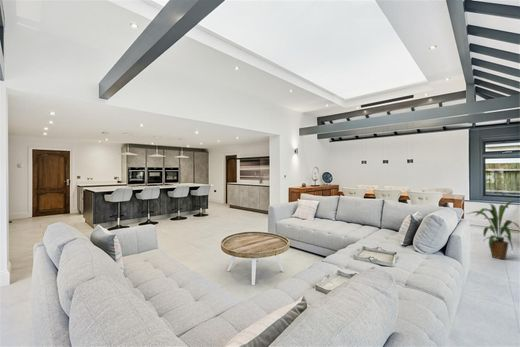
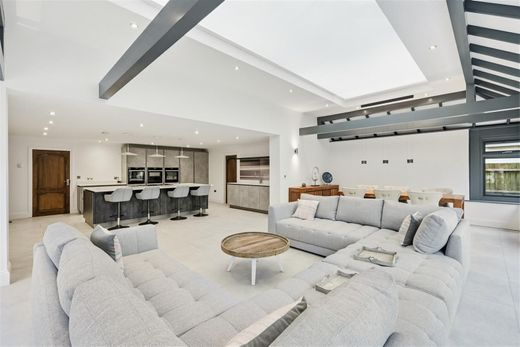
- house plant (492, 227)
